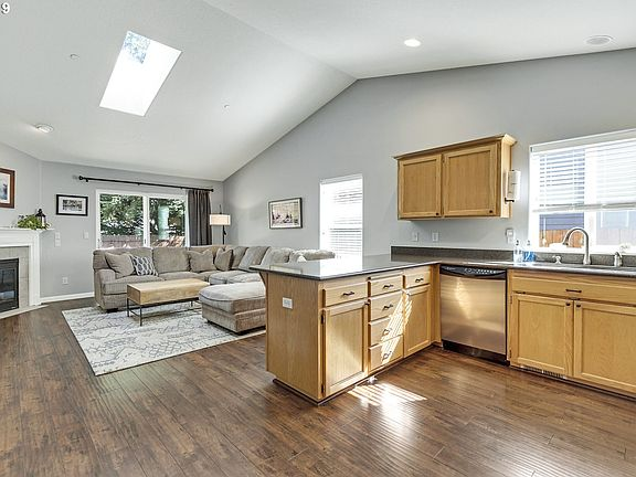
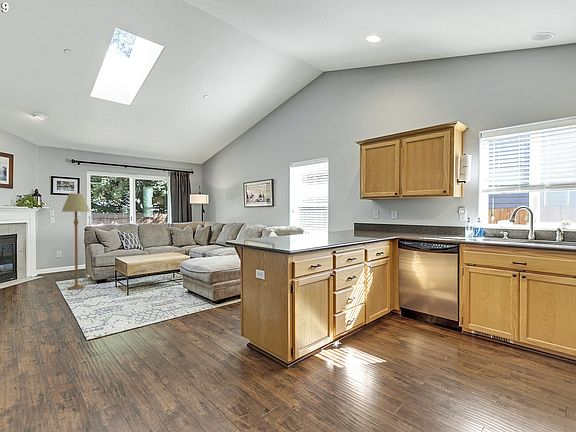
+ floor lamp (76, 240)
